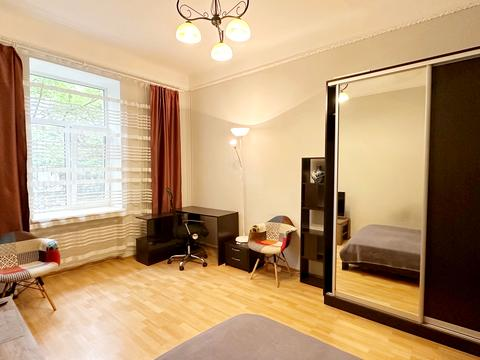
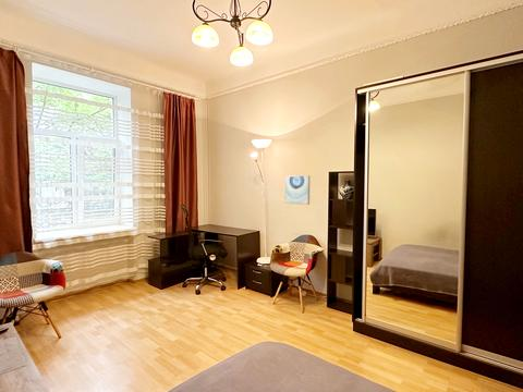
+ wall art (296, 189)
